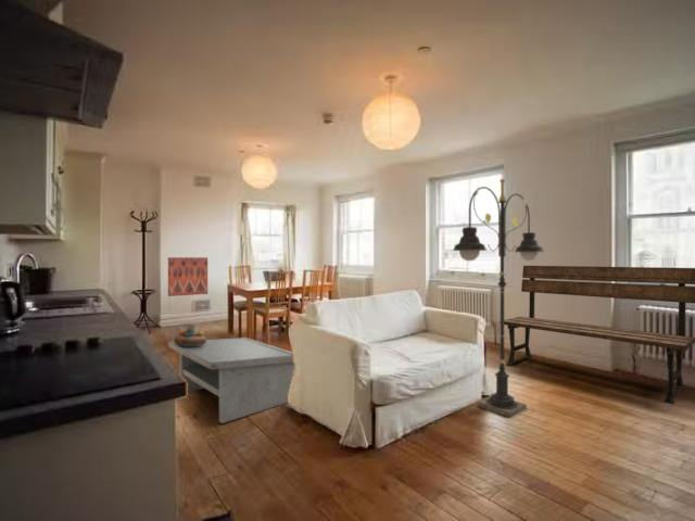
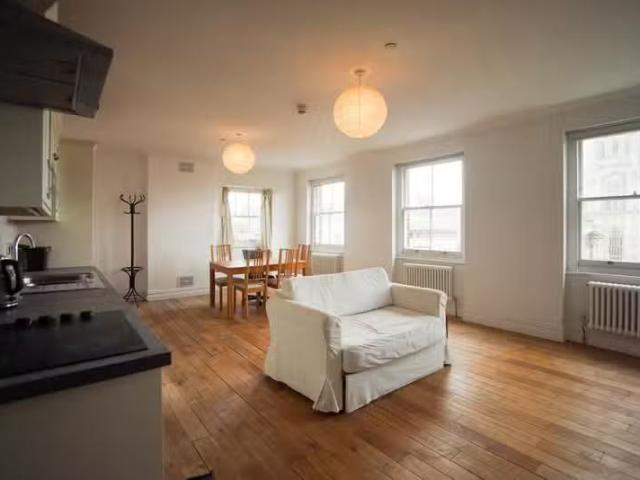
- floor lamp (502, 293)
- bench (589, 325)
- decorative bowl (190, 338)
- coffee table (231, 370)
- wall art (188, 276)
